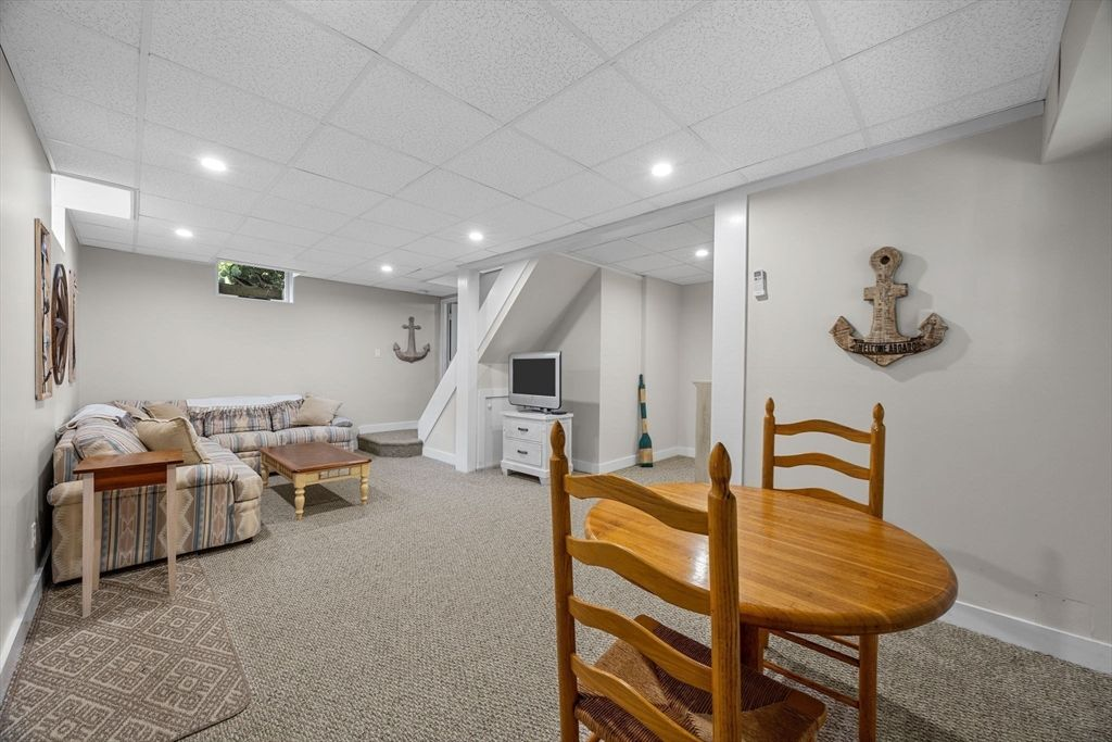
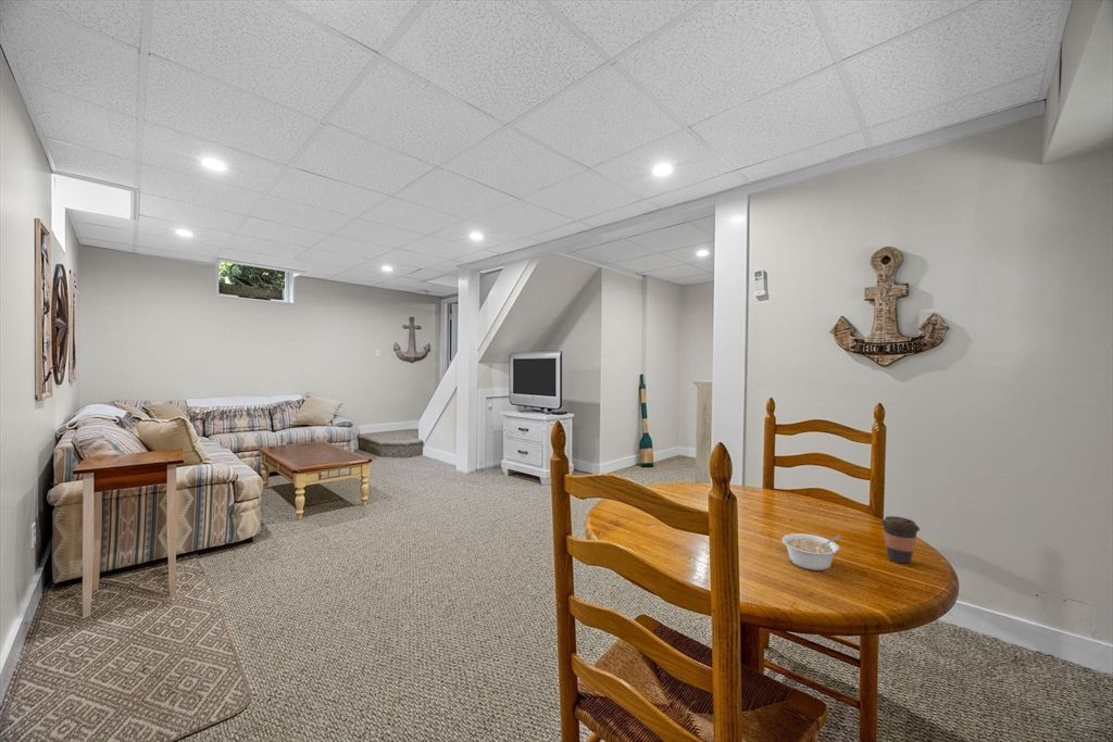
+ coffee cup (899, 540)
+ legume (810, 550)
